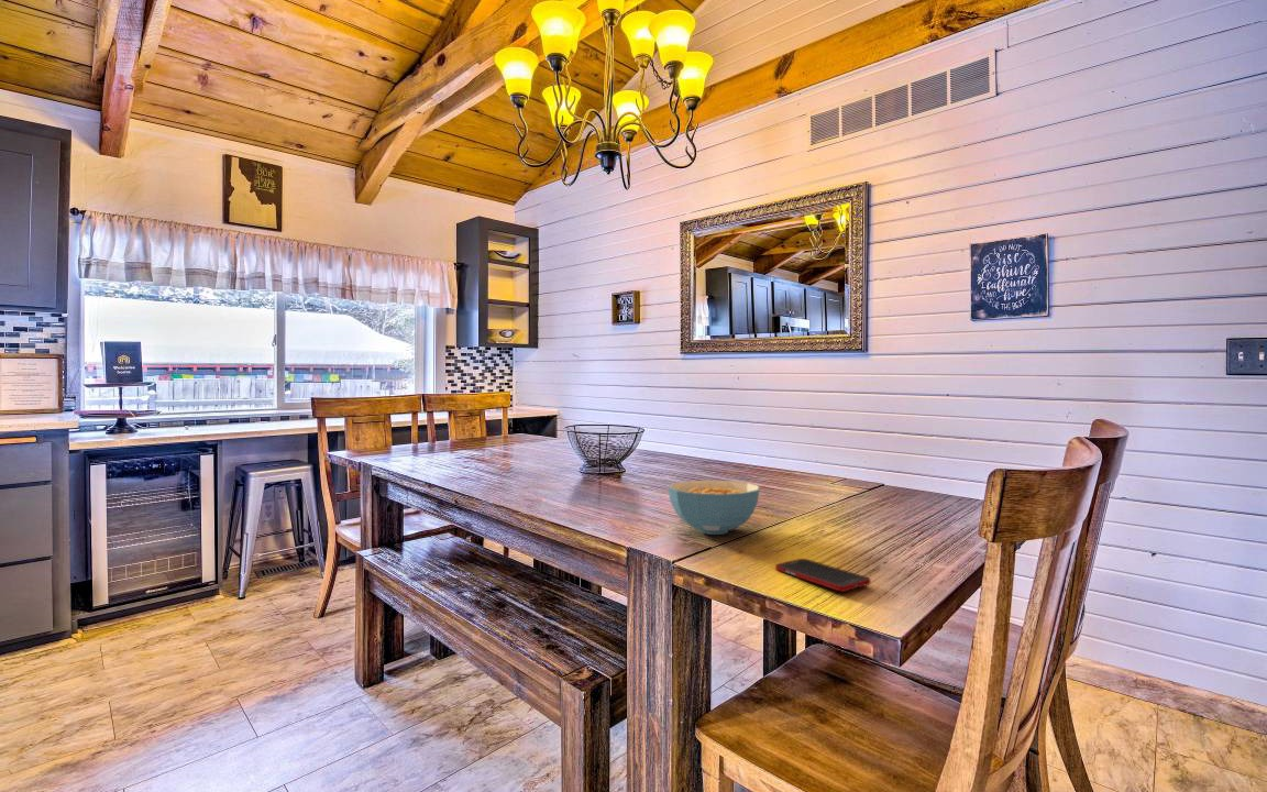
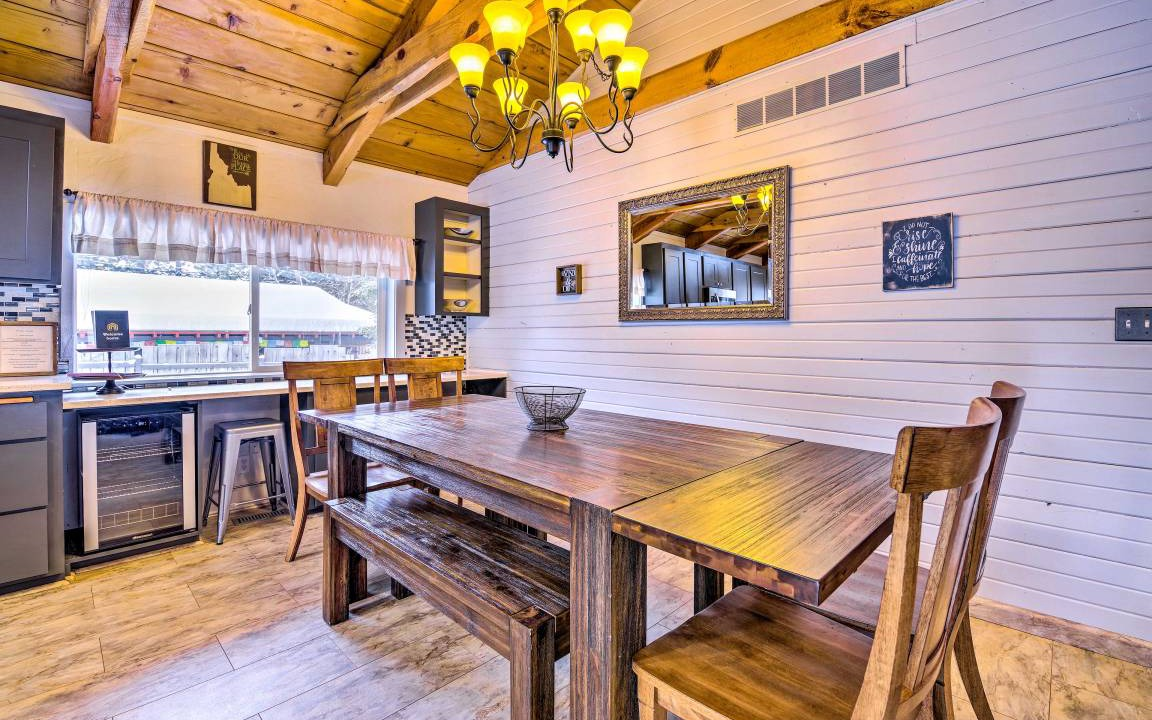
- cell phone (820, 573)
- cereal bowl (714, 508)
